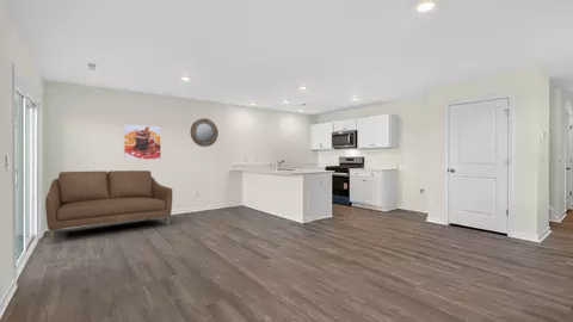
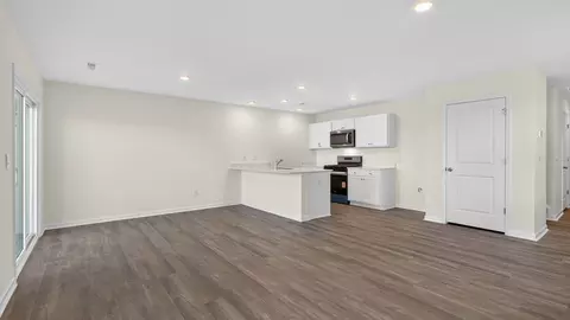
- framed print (142, 142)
- sofa (111, 199)
- home mirror (204, 132)
